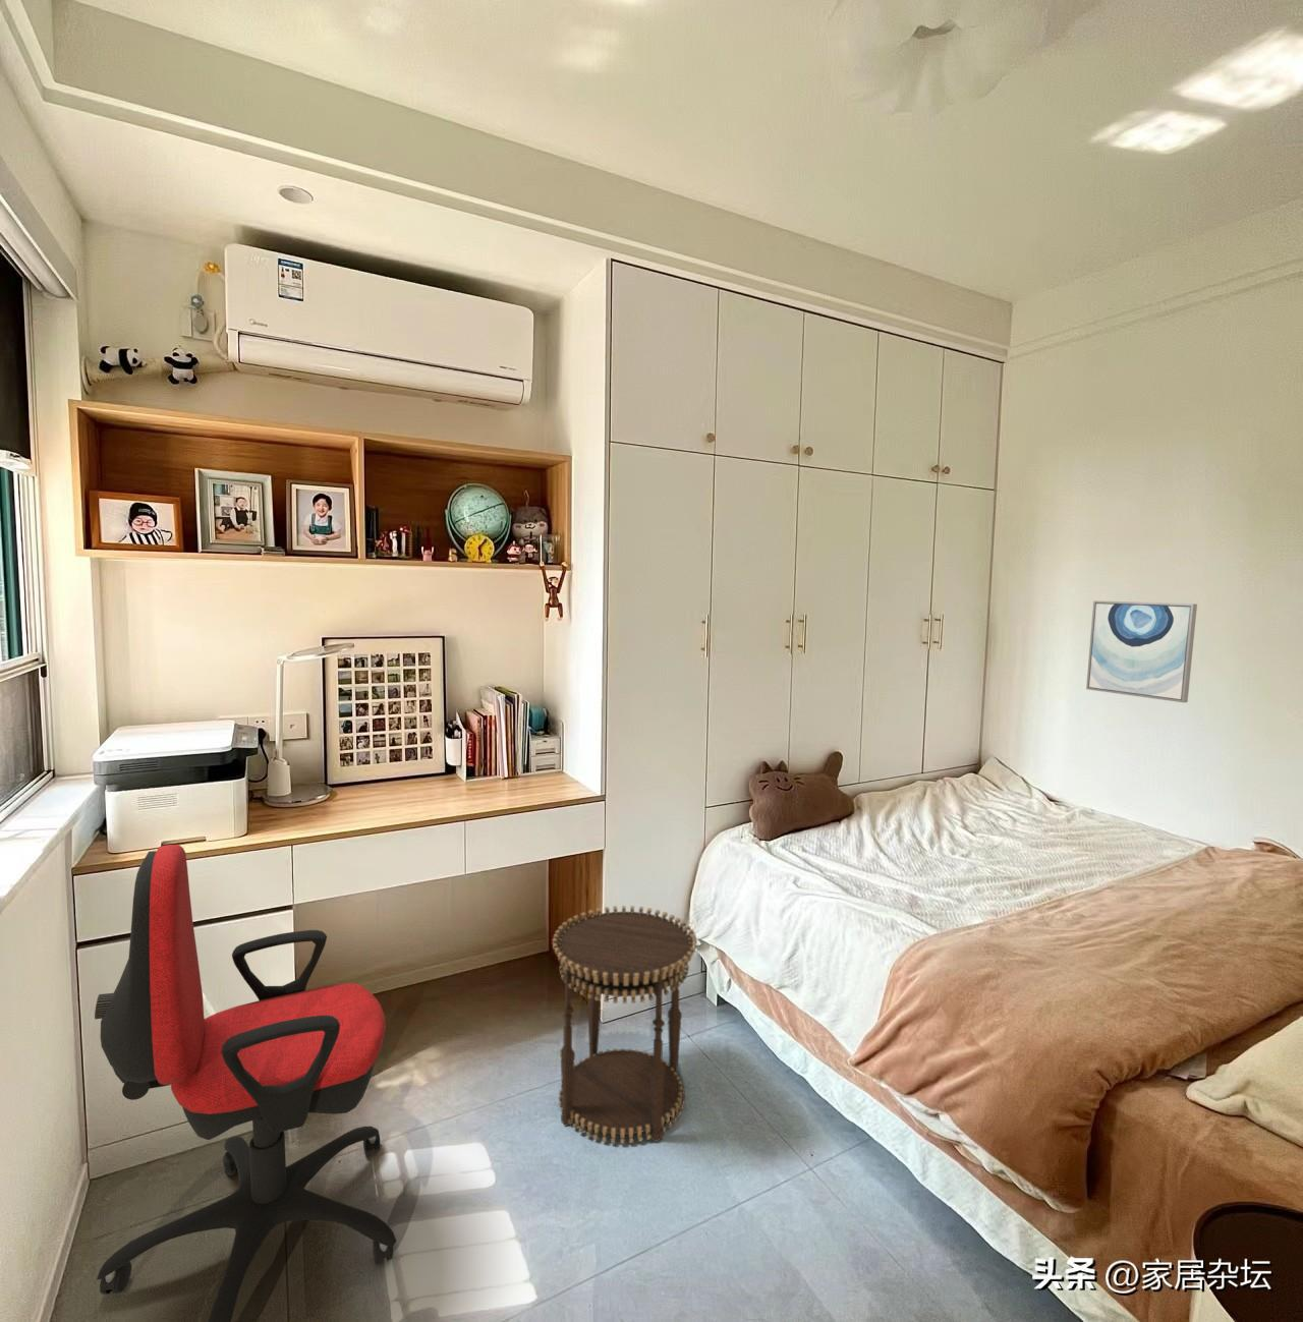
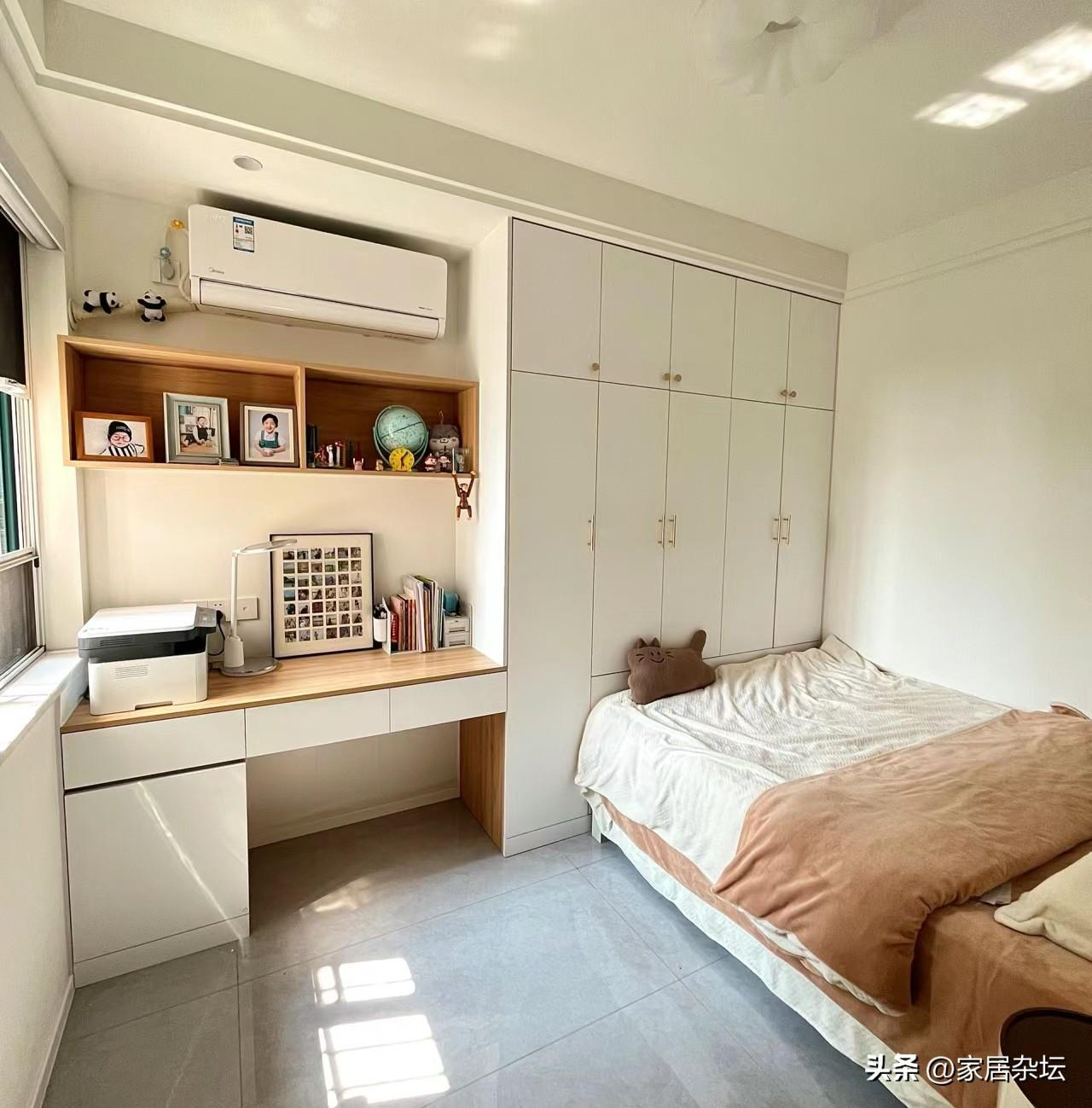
- office chair (247, 1049)
- side table (623, 1002)
- wall art (1138, 648)
